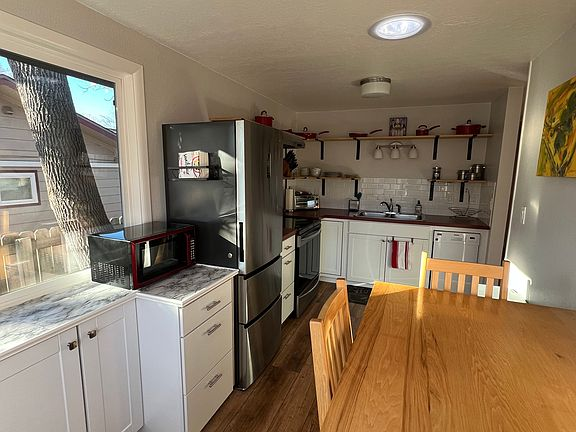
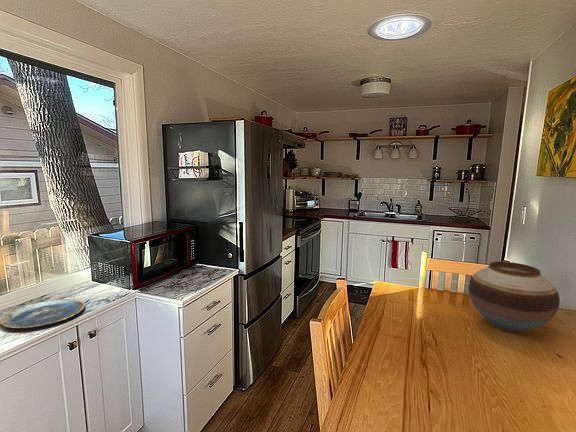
+ vase (510, 297)
+ plate (45, 313)
